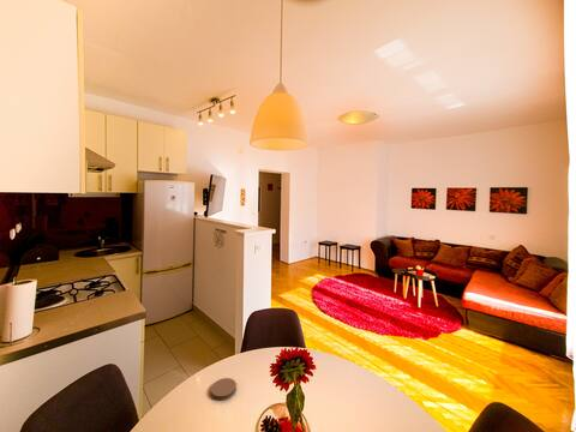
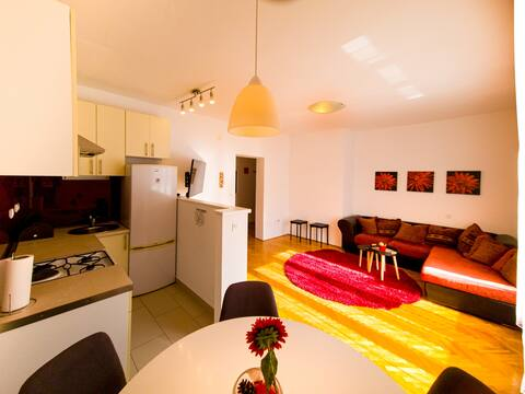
- coaster (223, 388)
